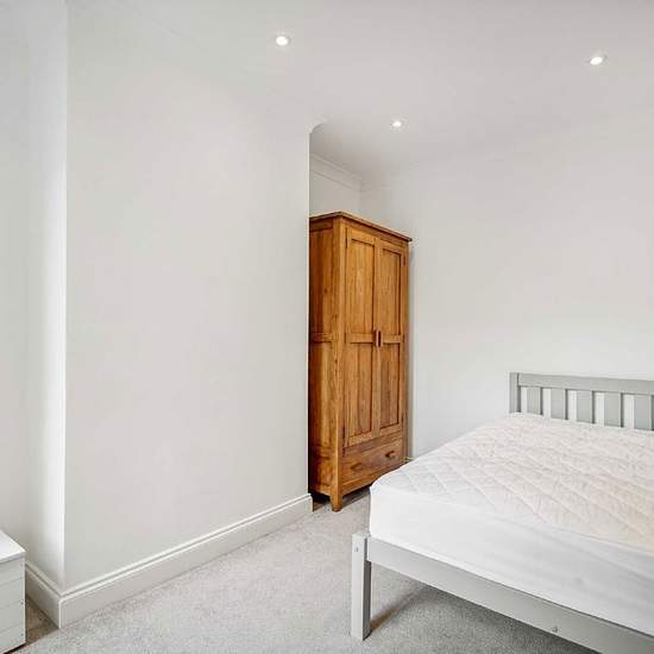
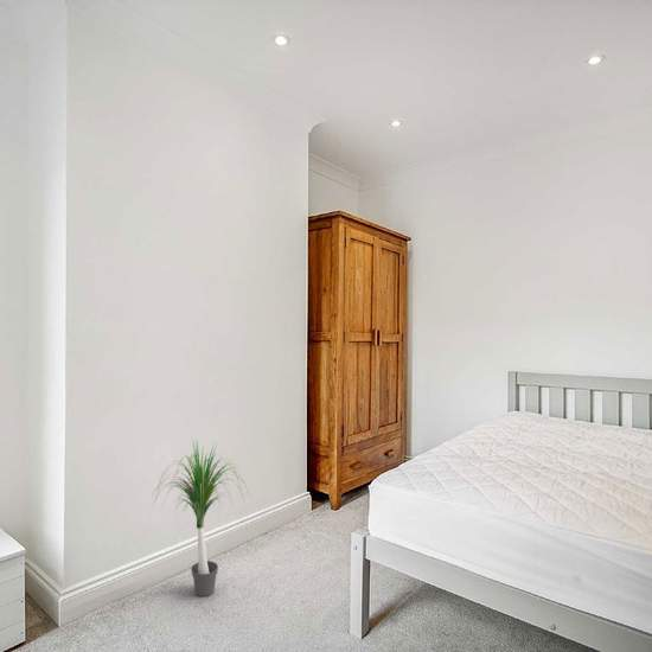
+ potted plant (200, 512)
